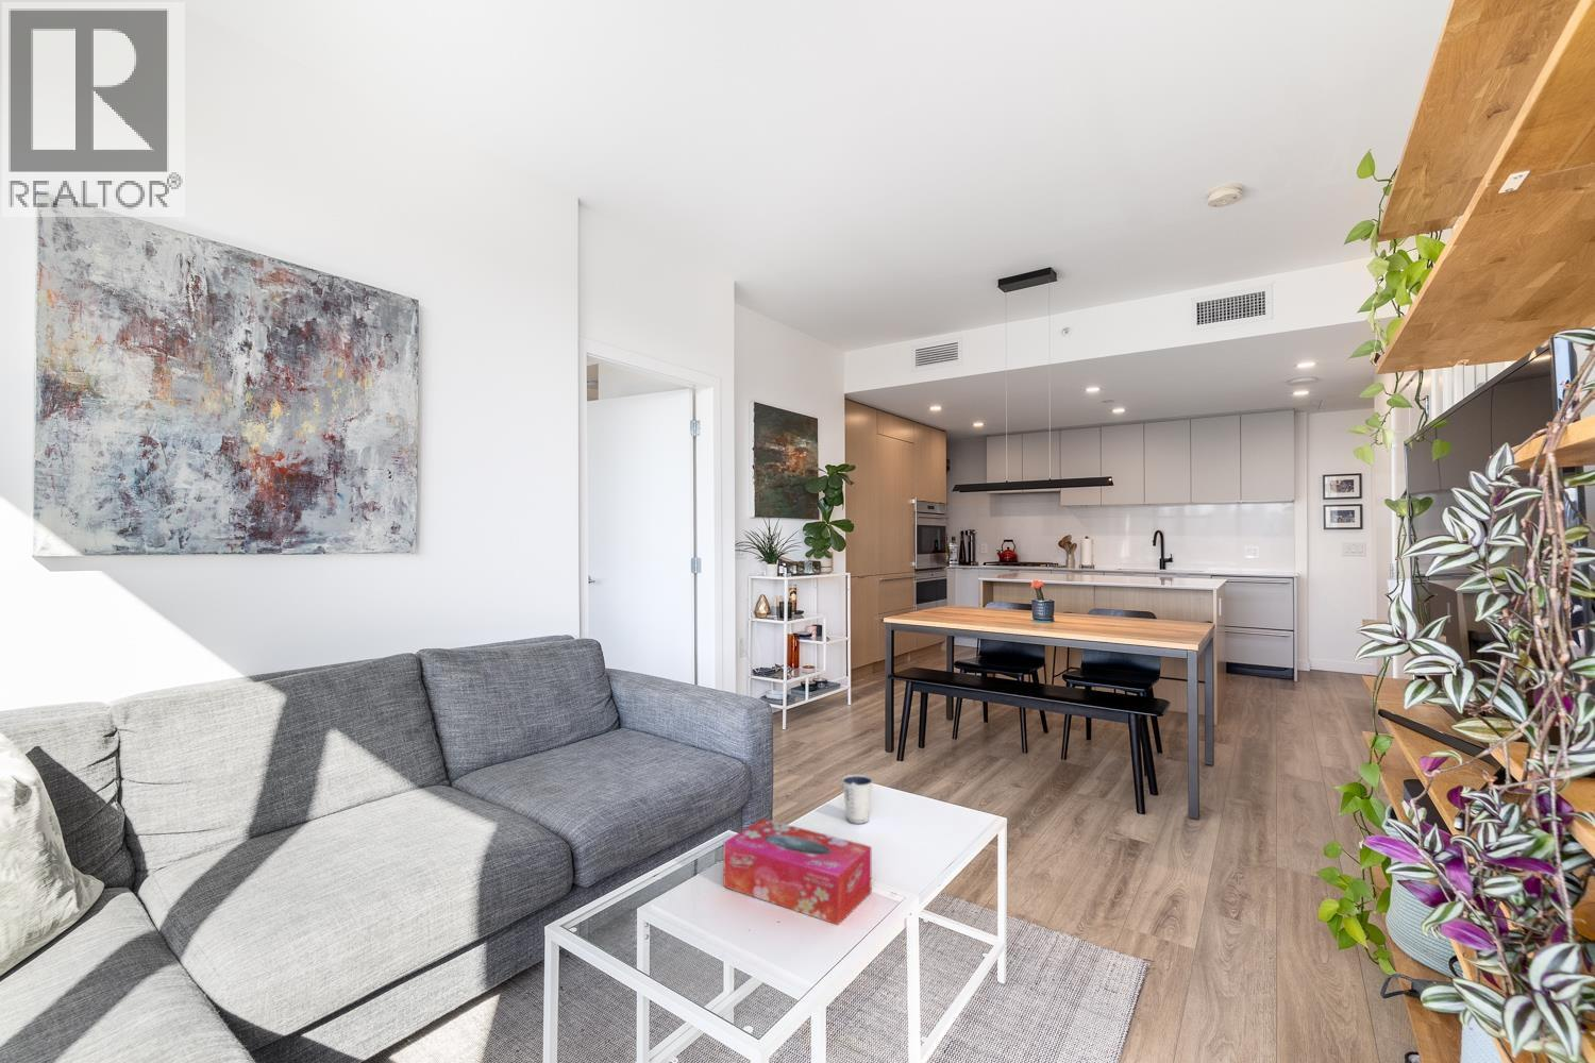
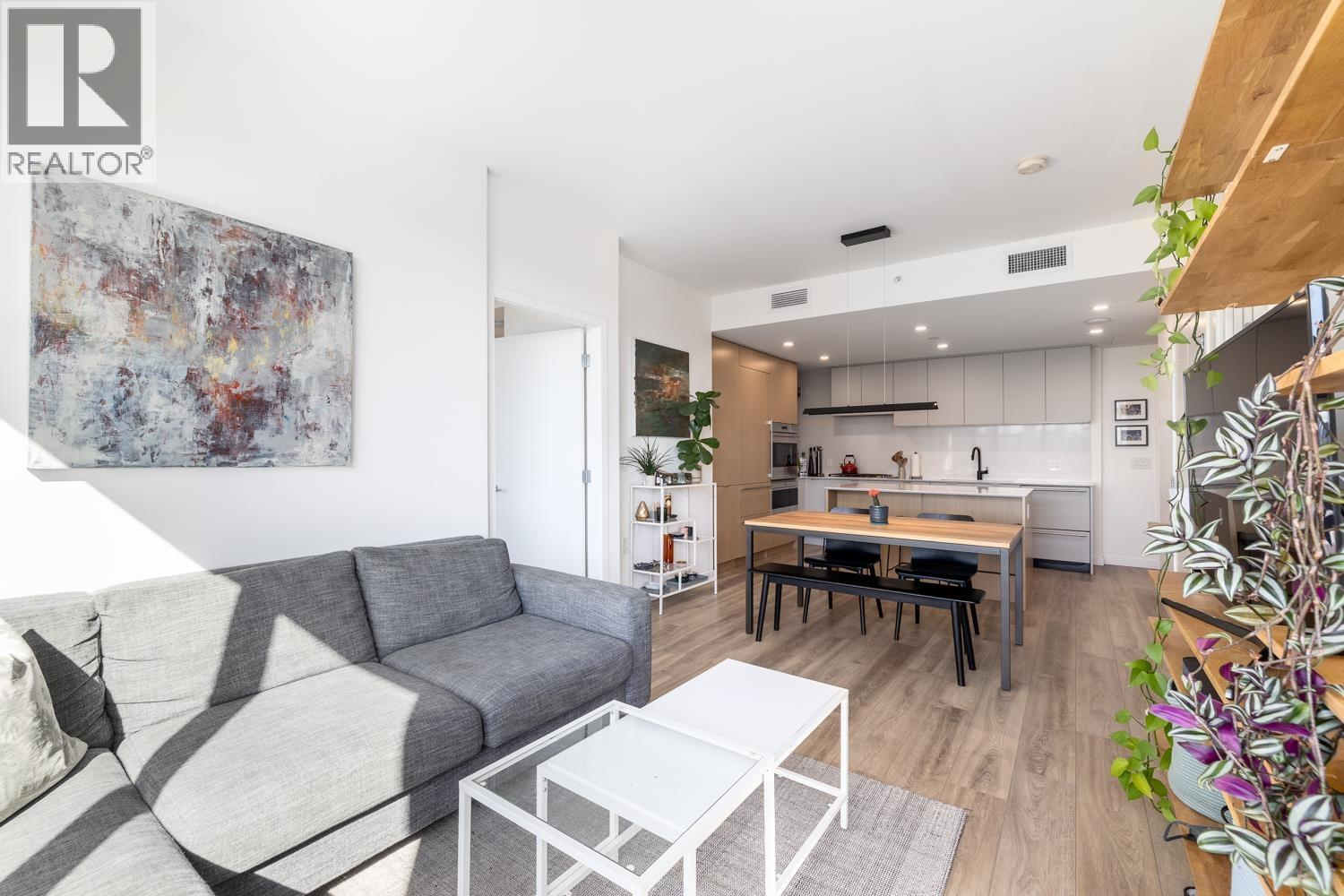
- tissue box (796, 866)
- dixie cup (857, 800)
